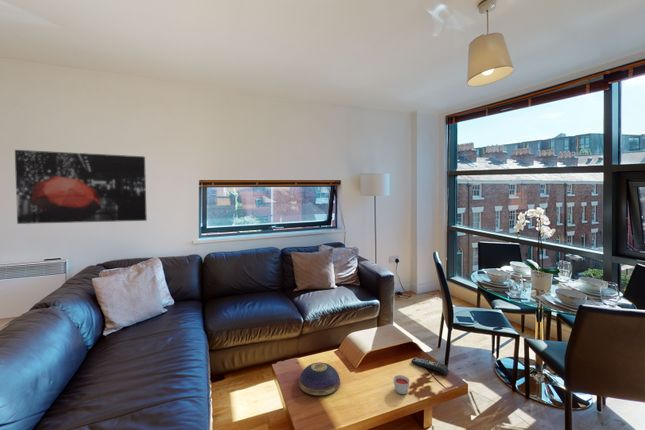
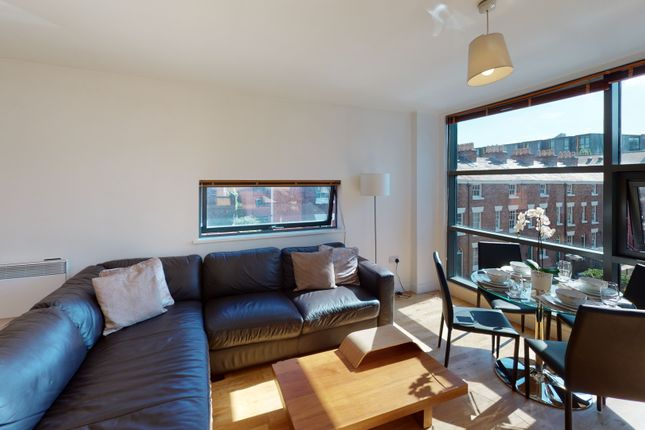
- candle (401, 385)
- remote control (429, 364)
- wall art (85, 187)
- decorative bowl (319, 373)
